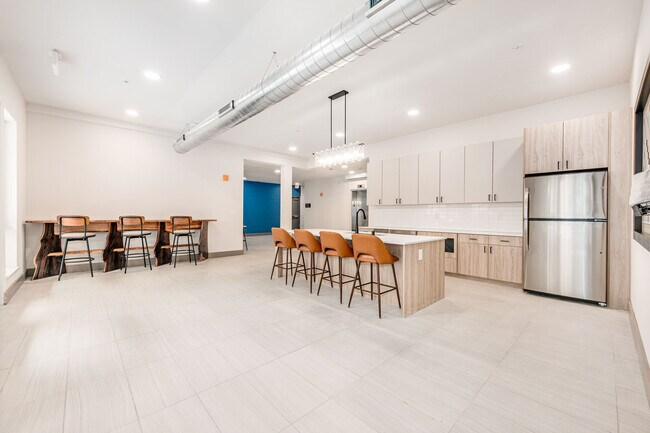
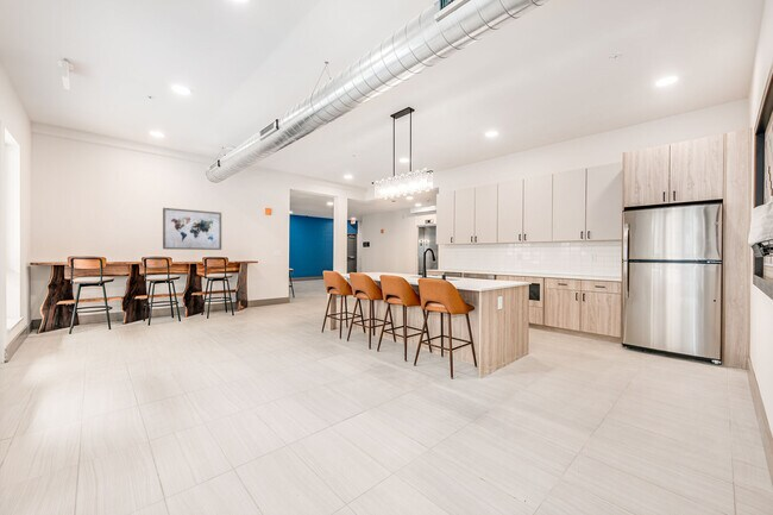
+ wall art (193, 230)
